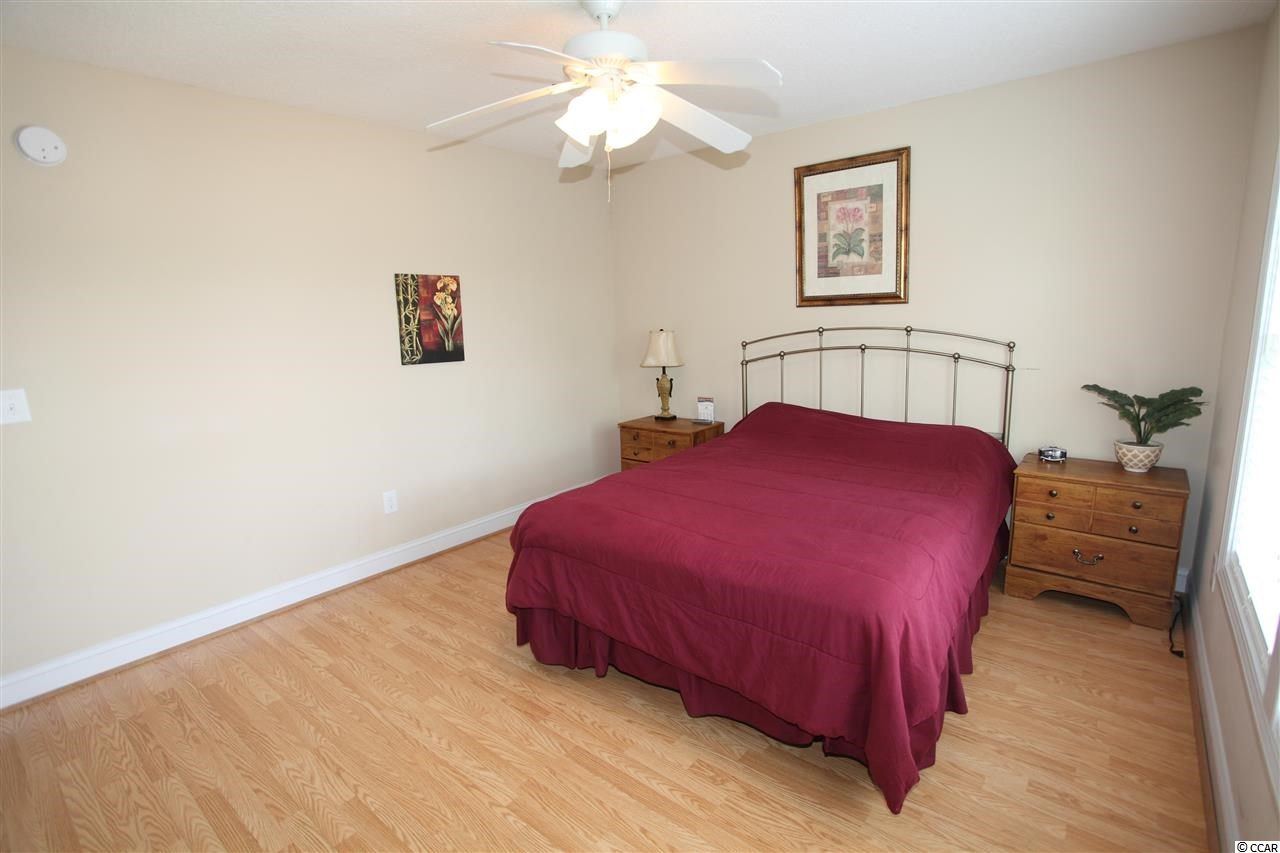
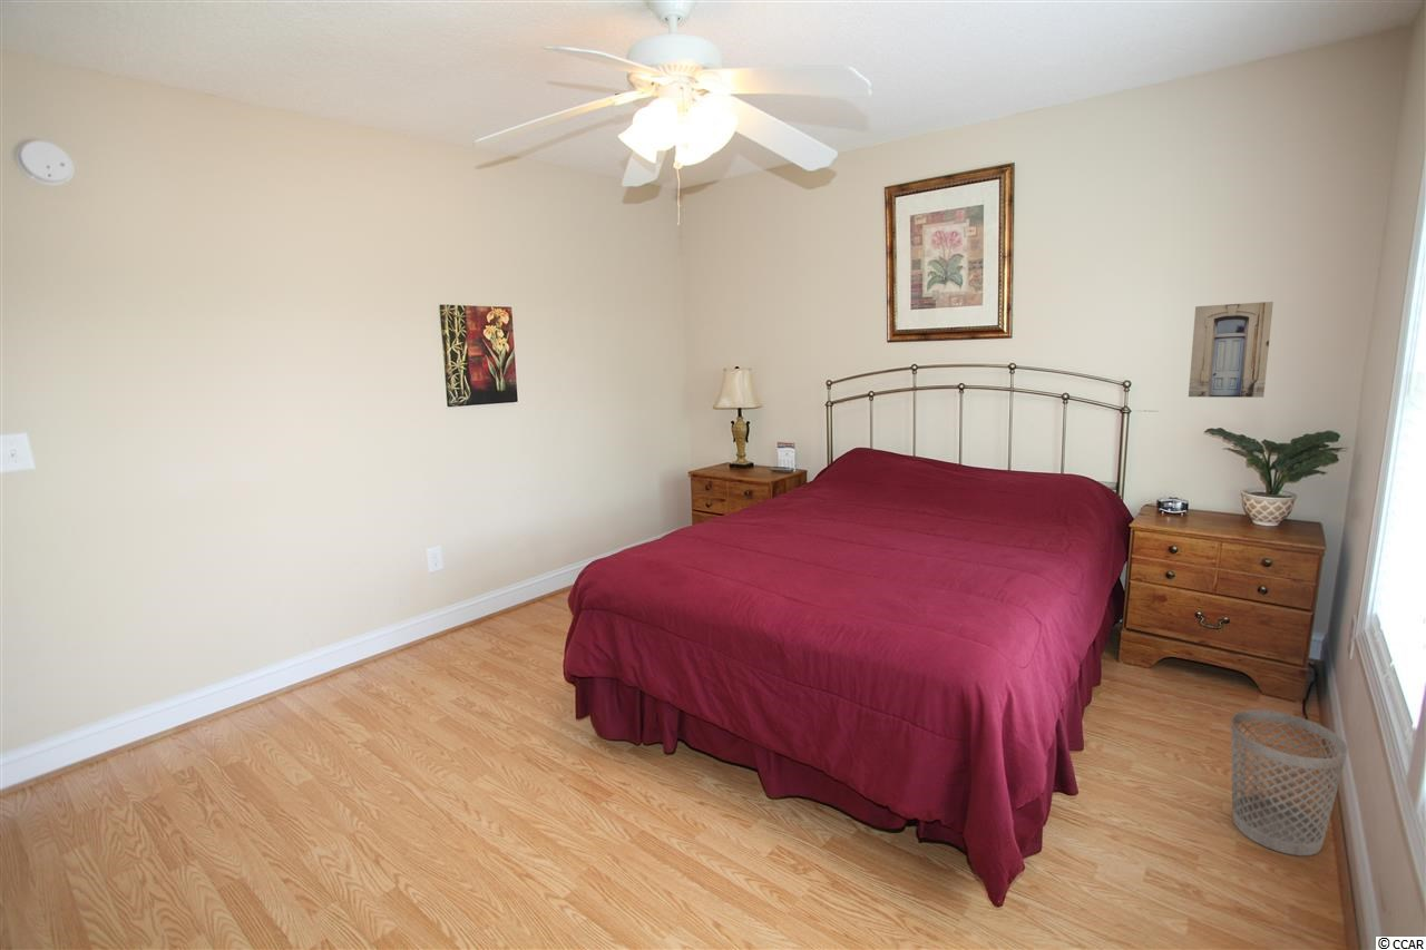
+ wall art (1229, 351)
+ wastebasket (1280, 782)
